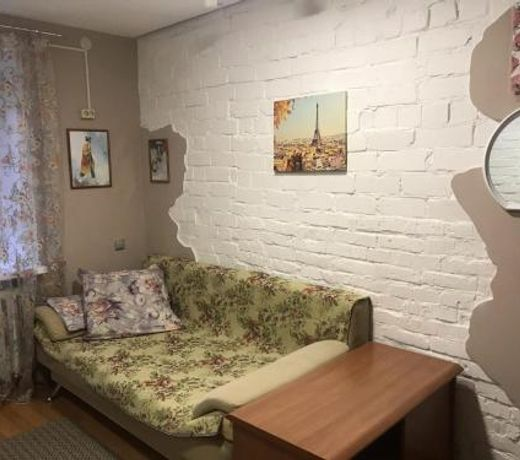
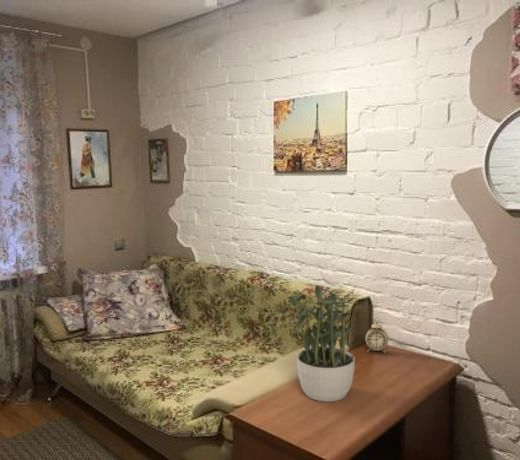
+ potted plant (321, 337)
+ alarm clock (376, 334)
